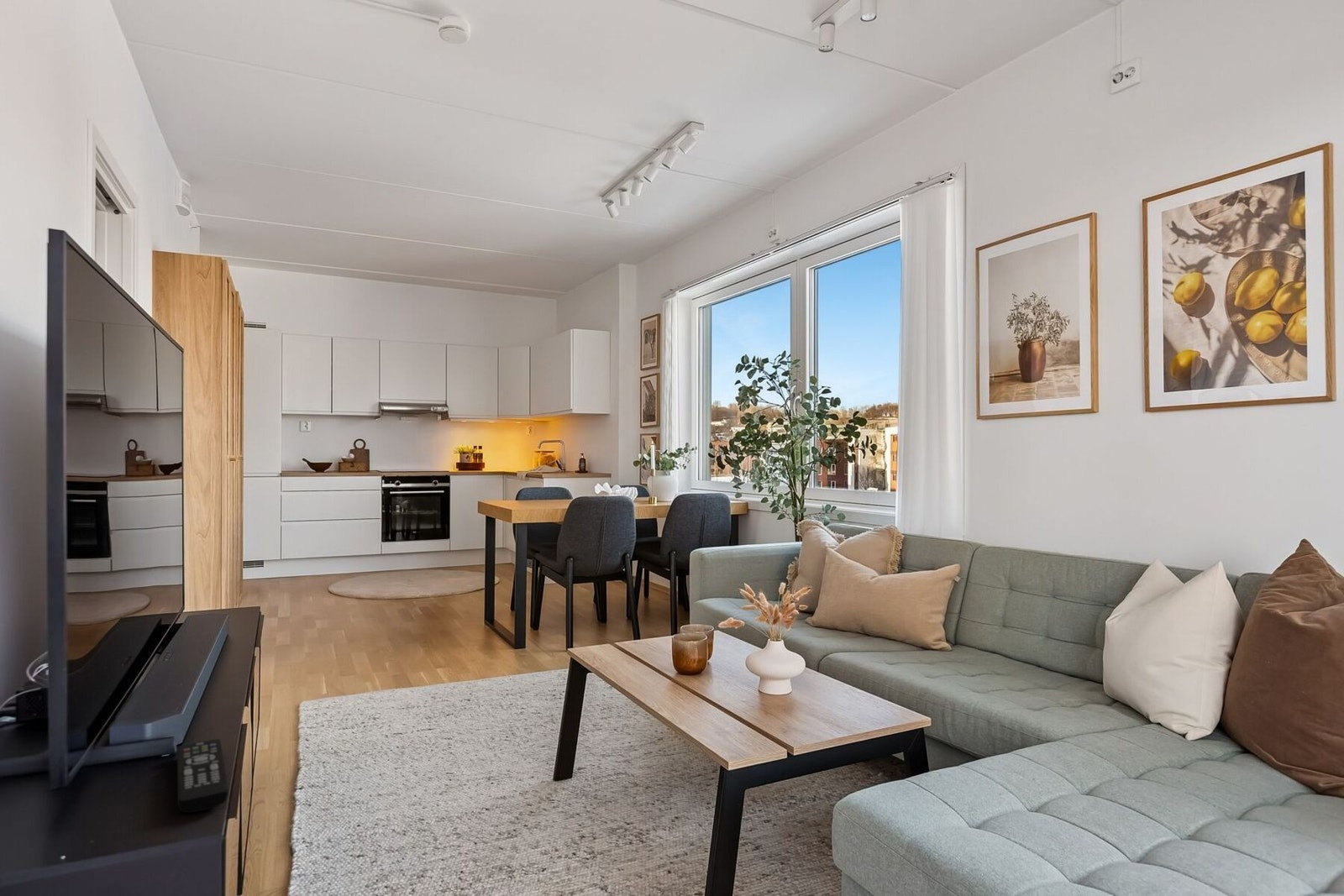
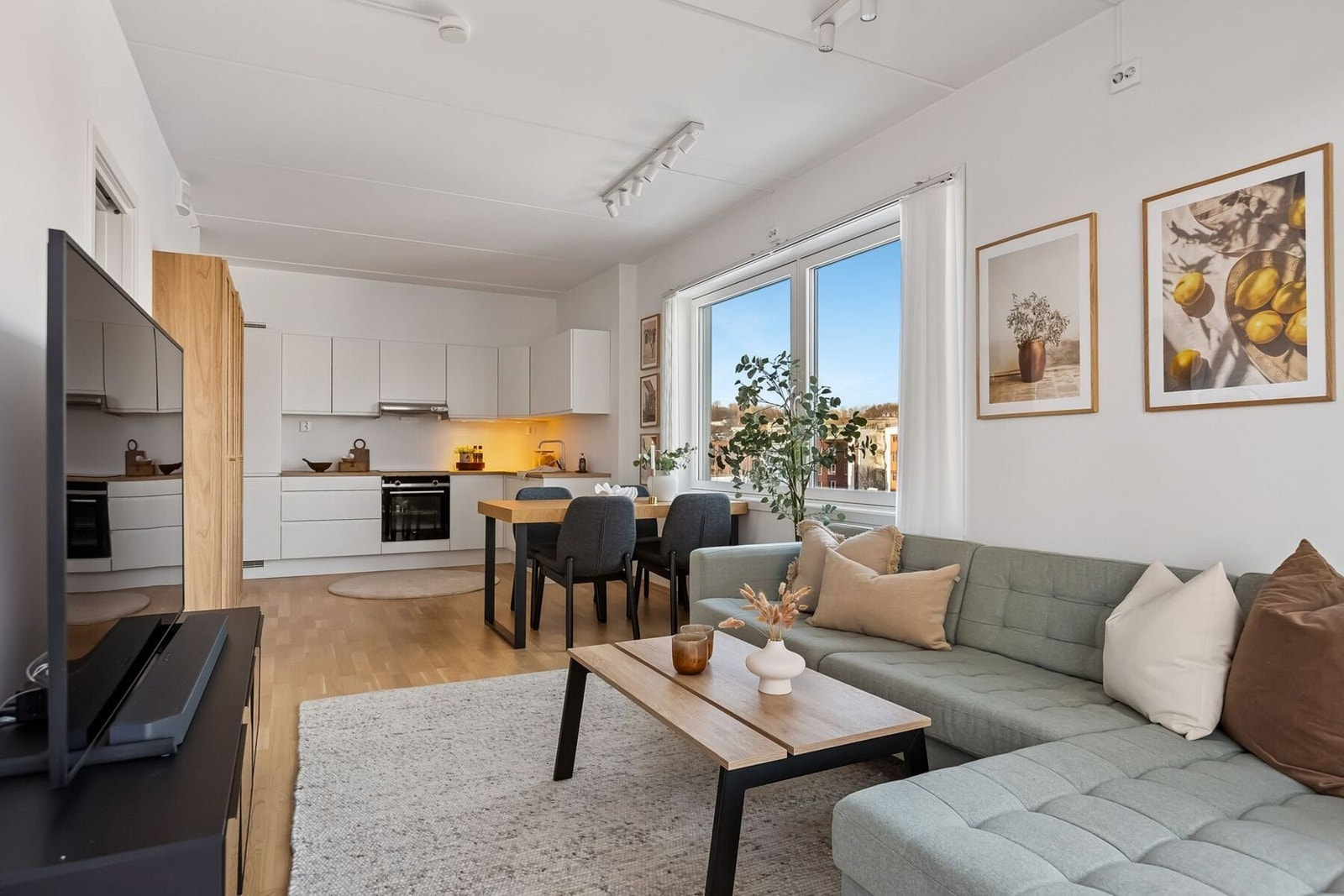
- remote control (201, 773)
